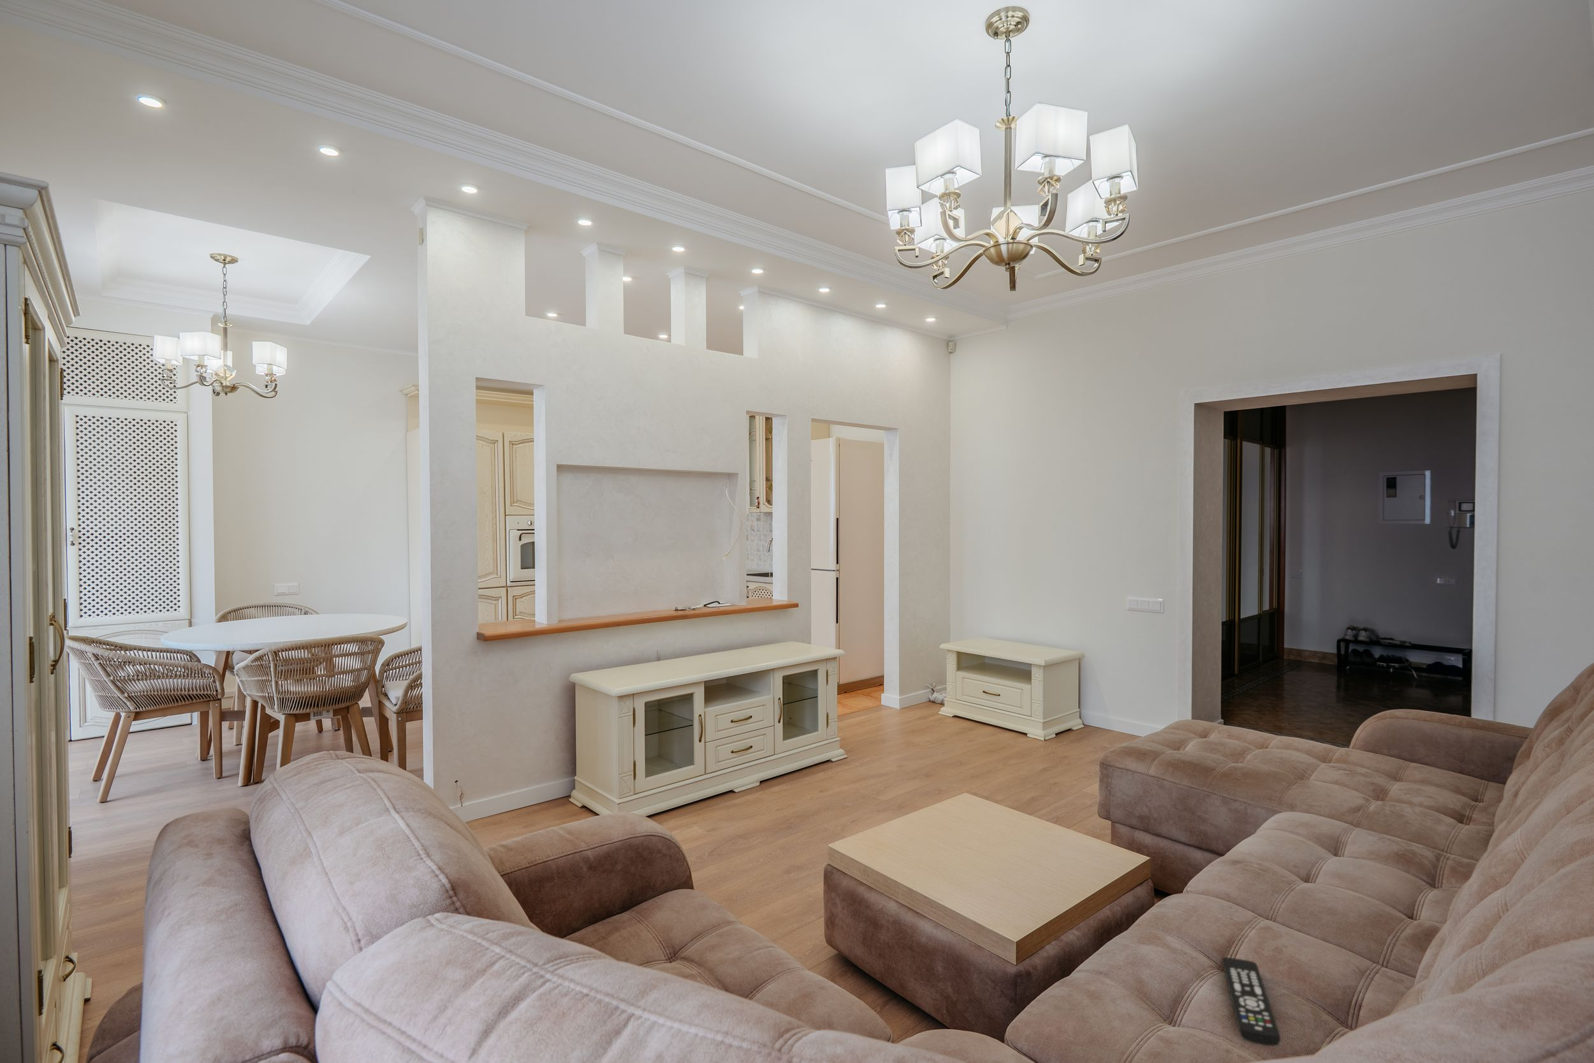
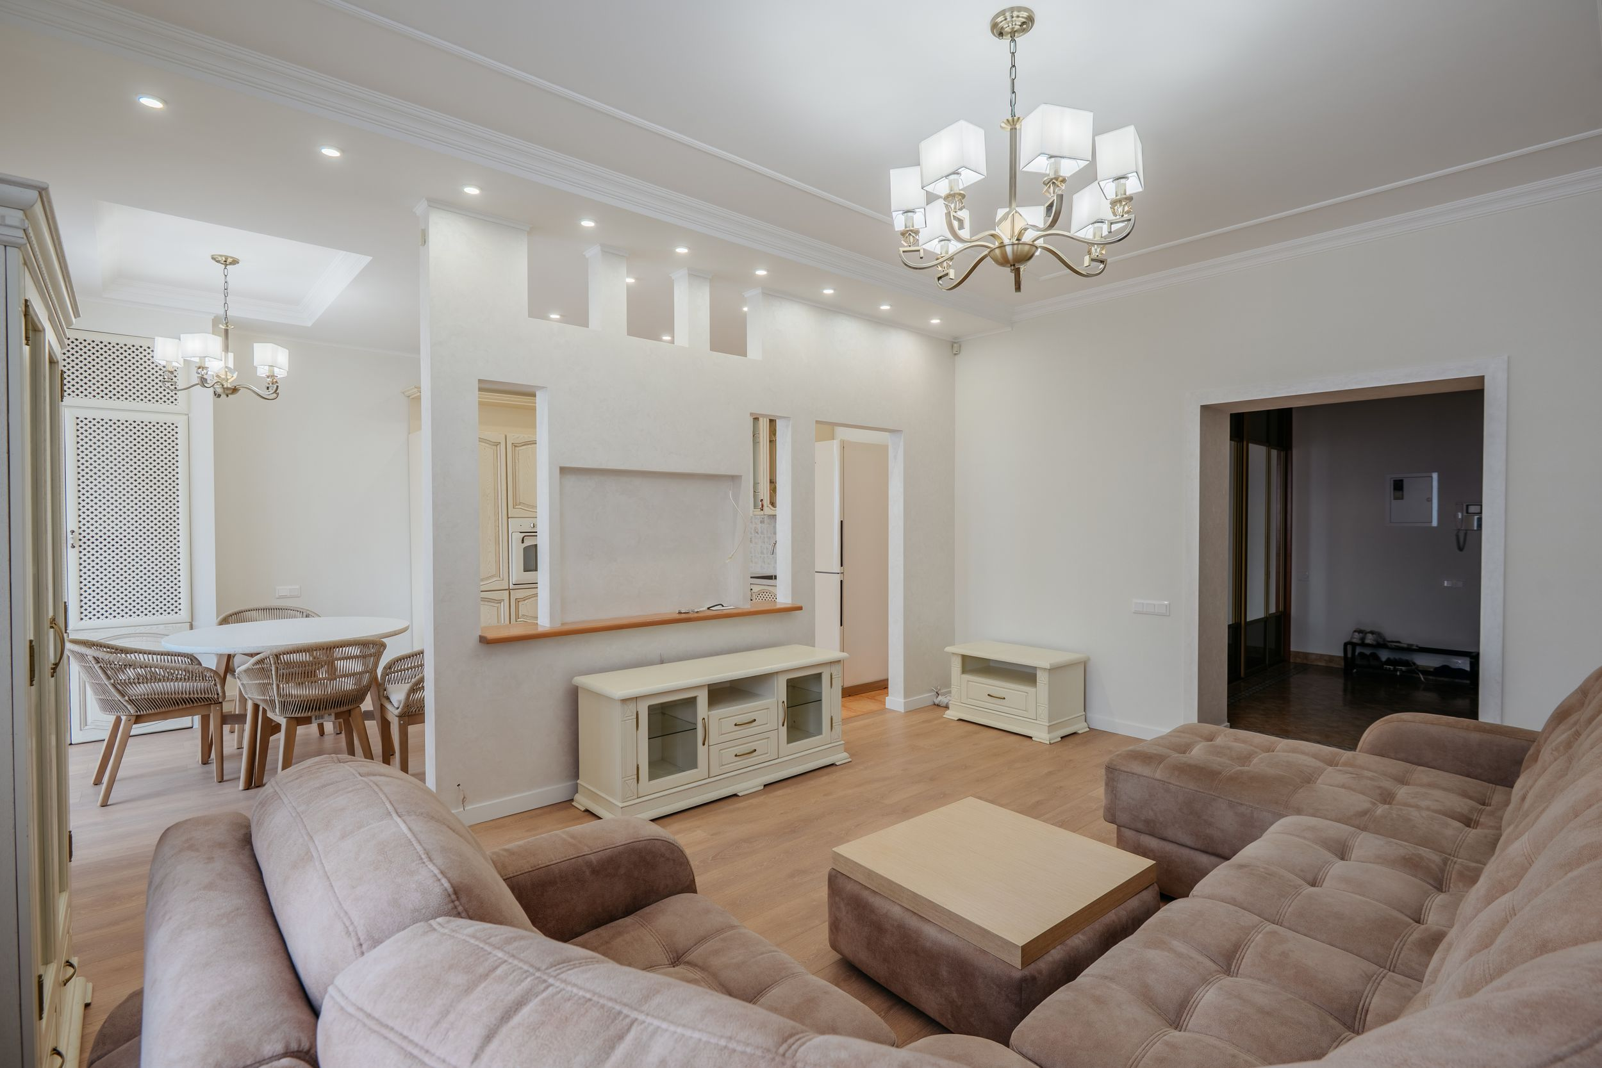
- remote control (1249, 998)
